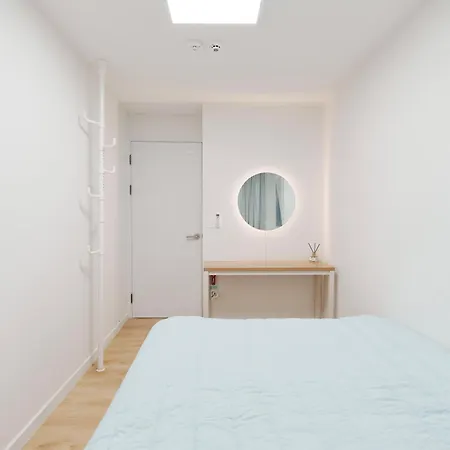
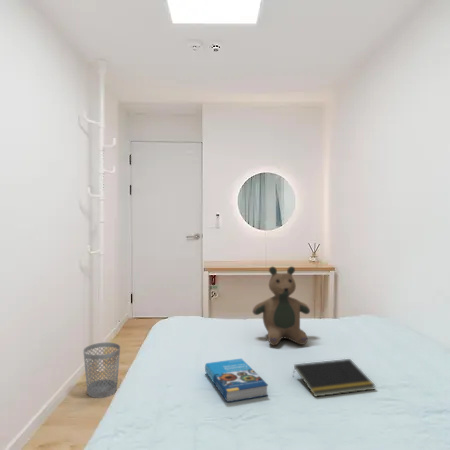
+ notepad (333, 376)
+ teddy bear (284, 303)
+ book (234, 378)
+ wastebasket (101, 370)
